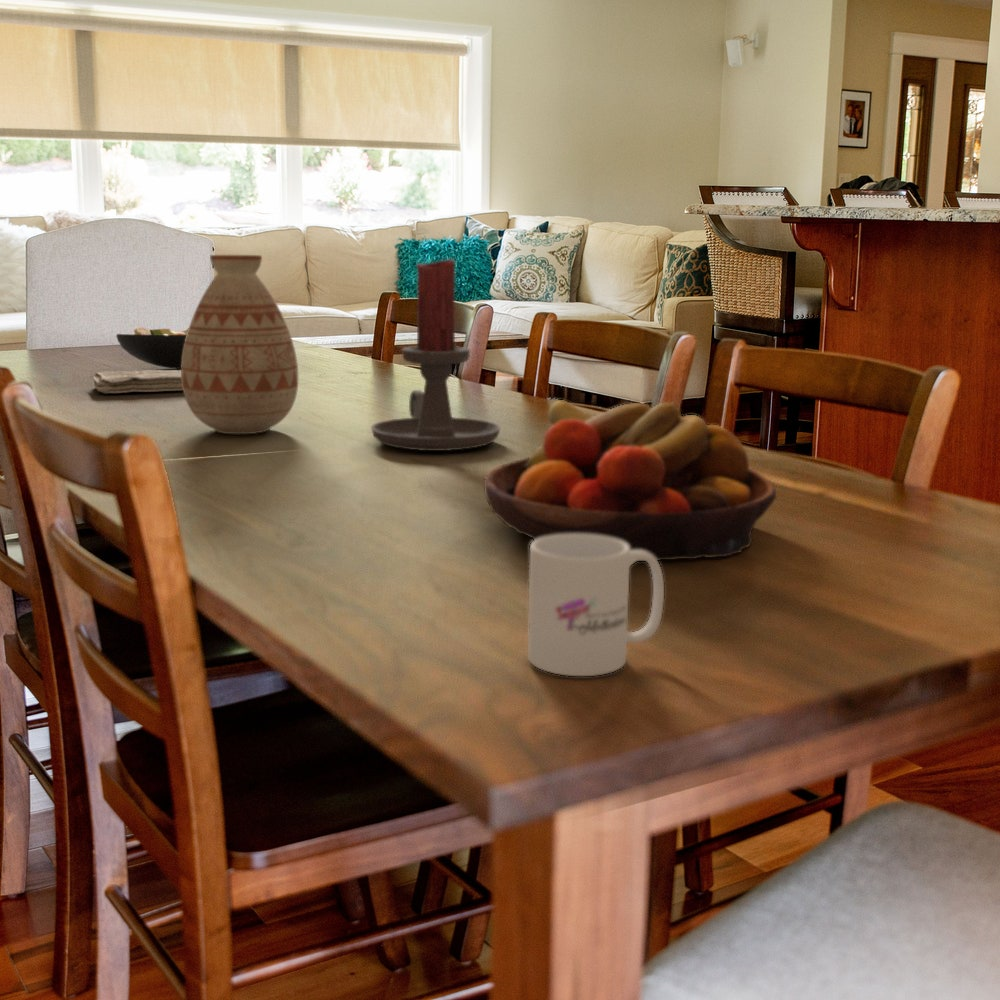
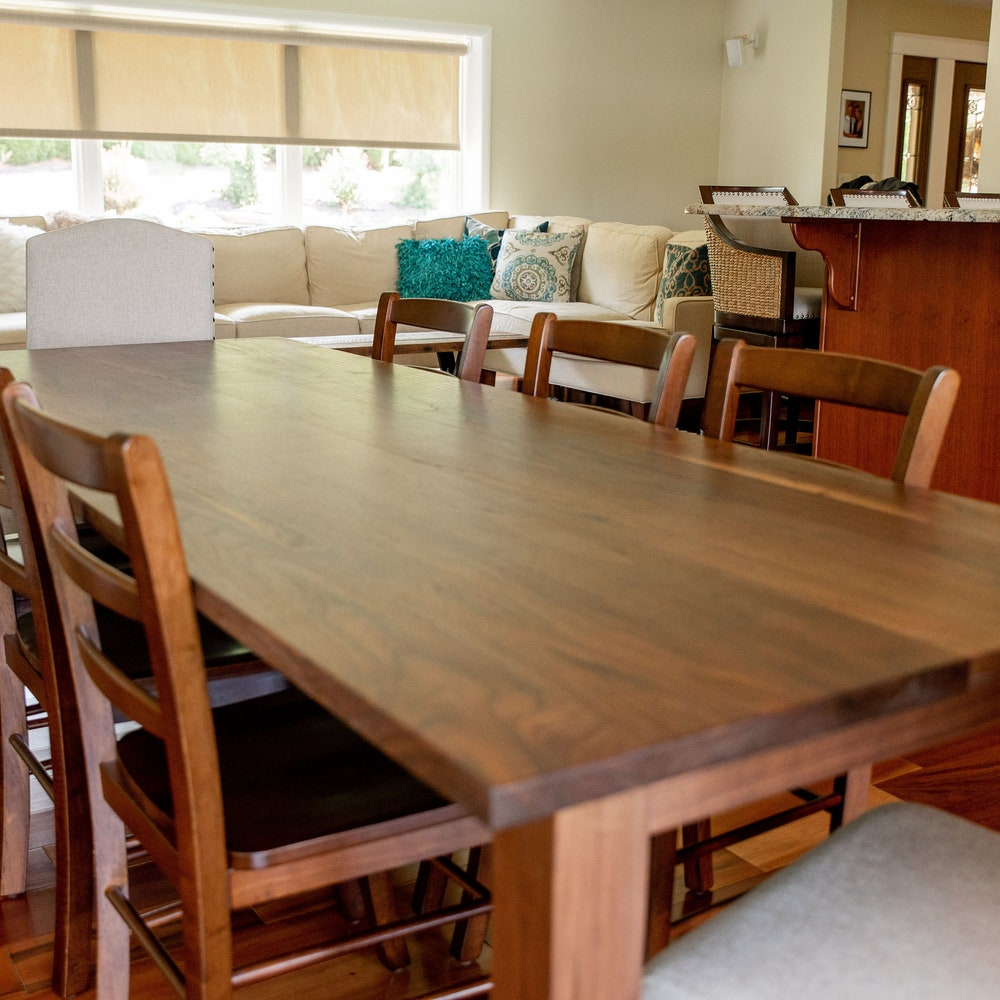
- fruit bowl (625, 467)
- vase (239, 344)
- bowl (181, 348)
- mug (598, 600)
- candle holder (431, 349)
- washcloth (145, 380)
